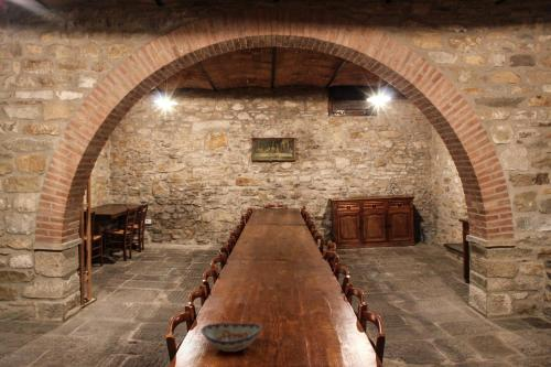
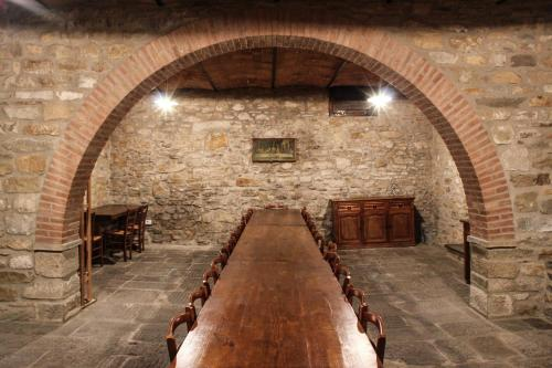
- decorative bowl (231, 337)
